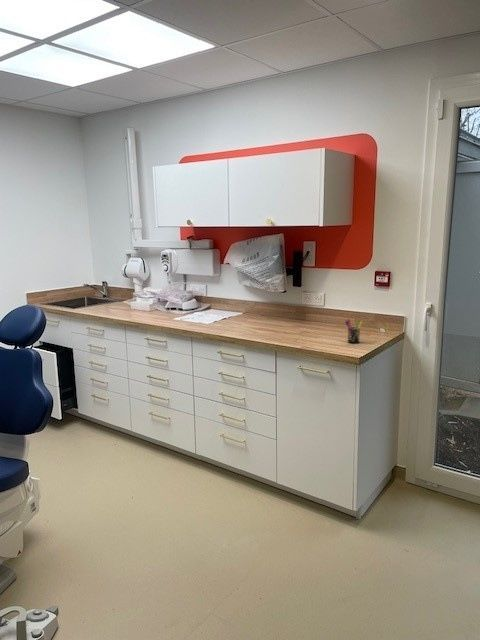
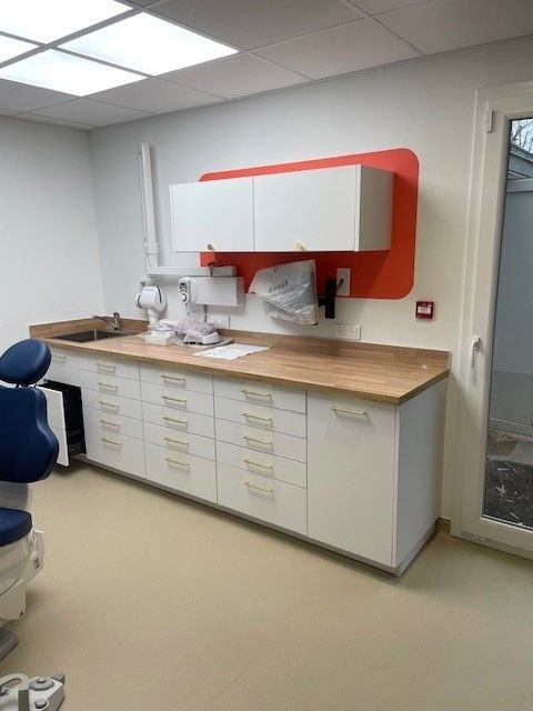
- pen holder (353, 330)
